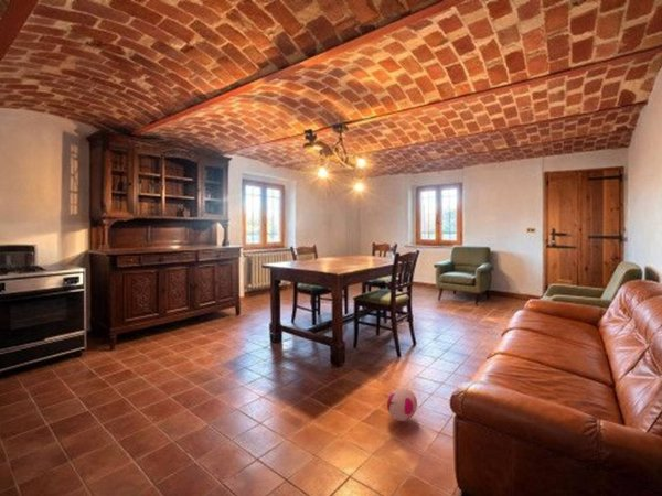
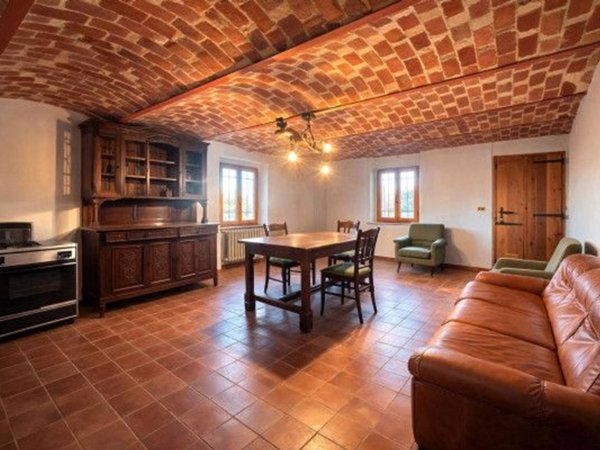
- plush toy (402, 406)
